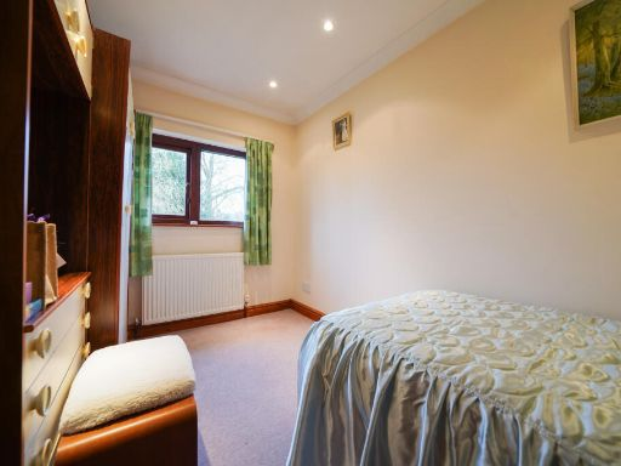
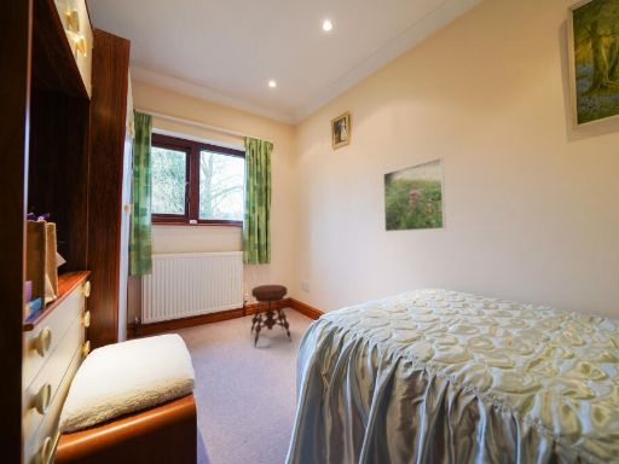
+ stool (270, 312)
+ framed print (411, 198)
